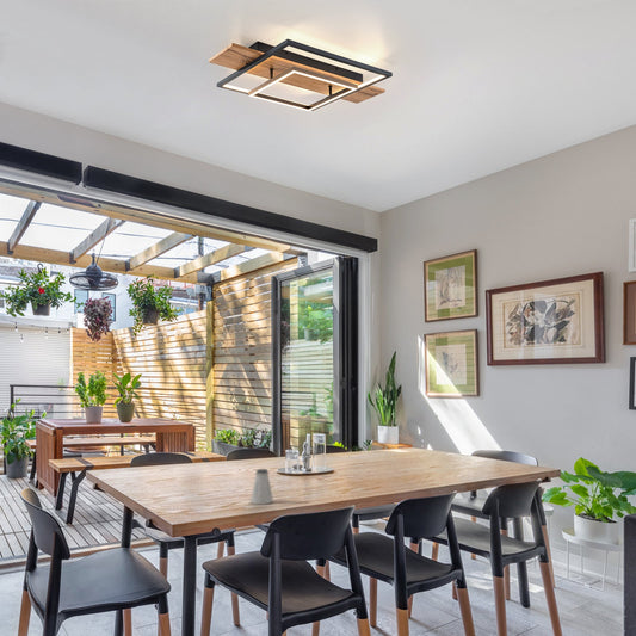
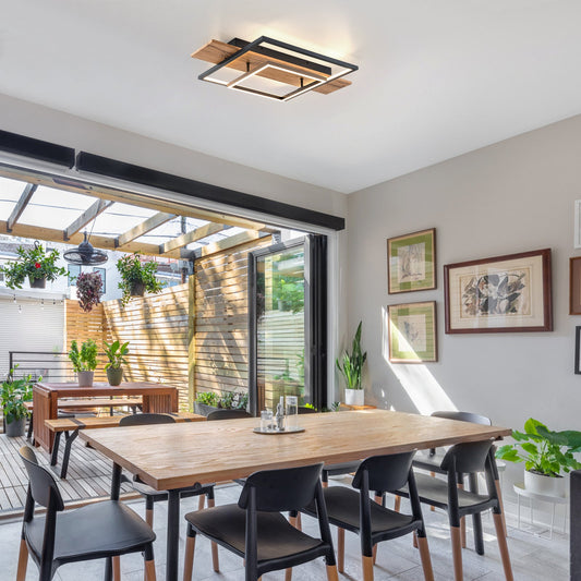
- saltshaker (261, 484)
